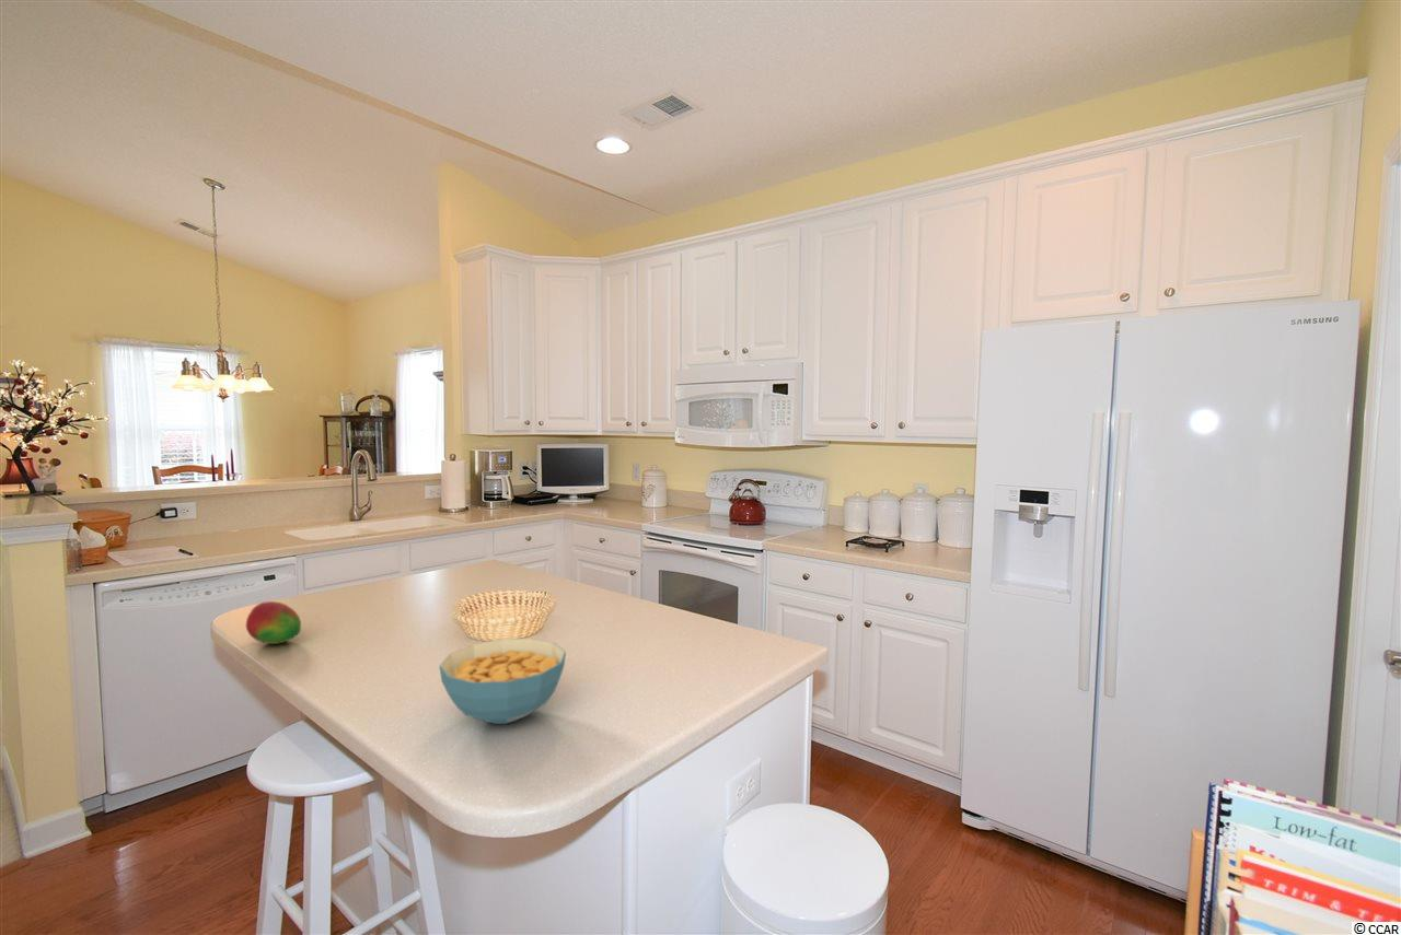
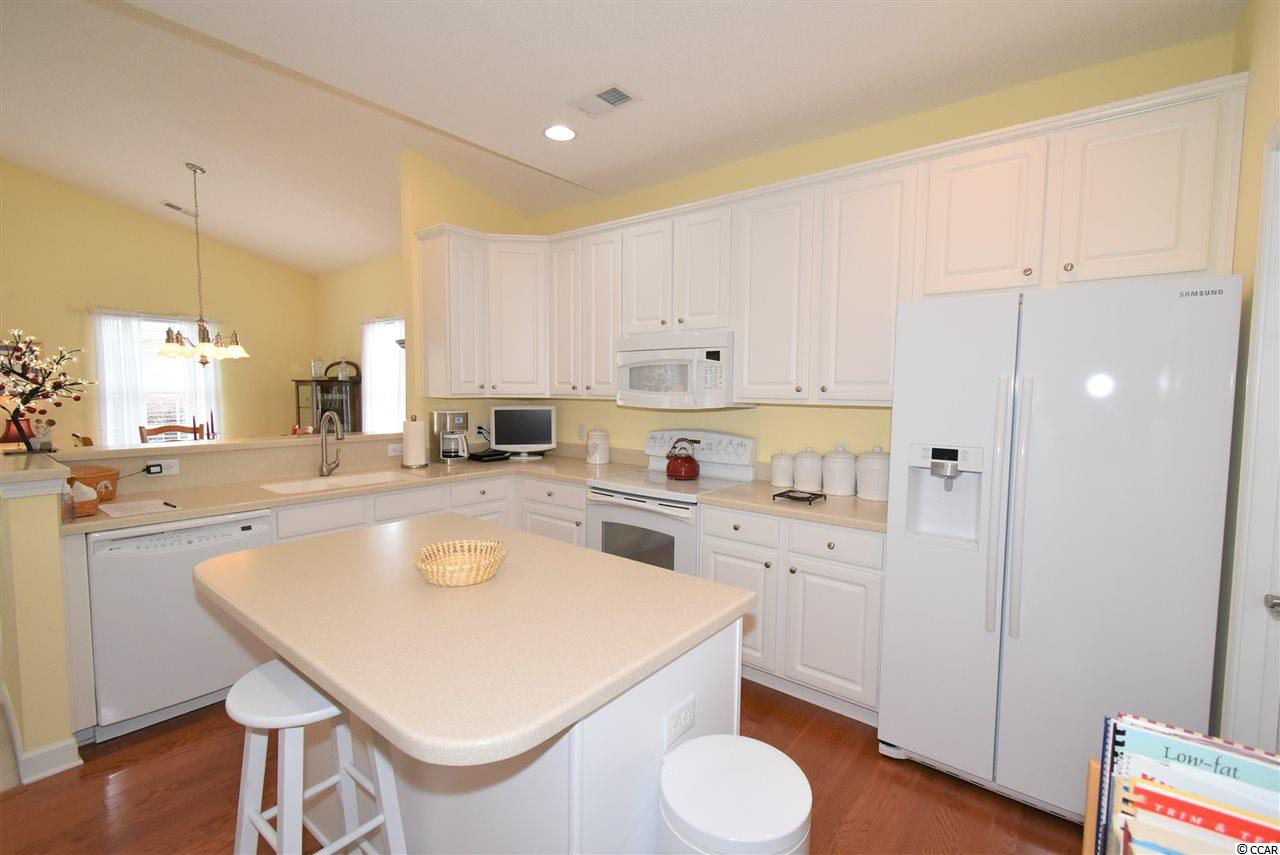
- fruit (276, 622)
- cereal bowl (505, 687)
